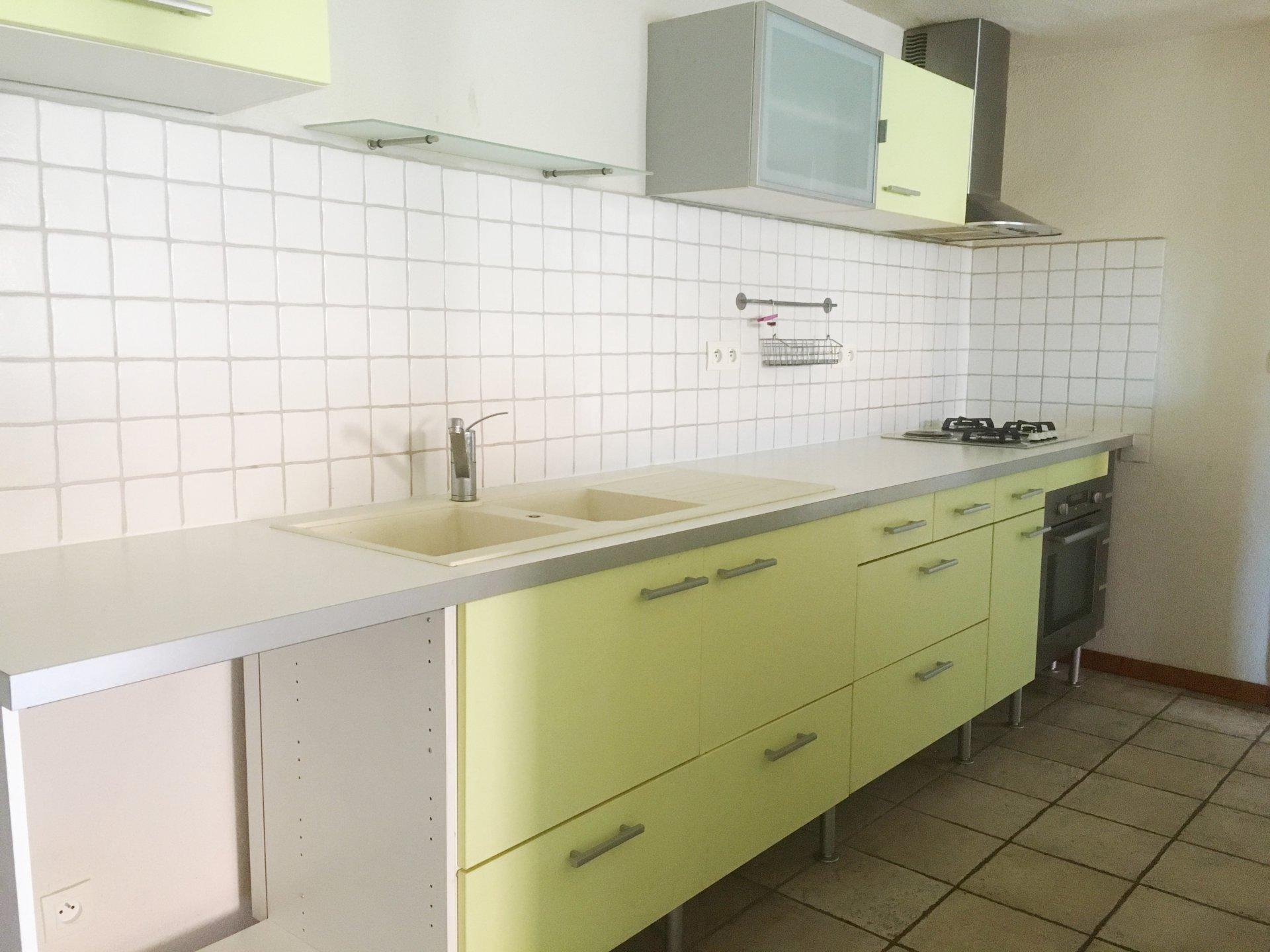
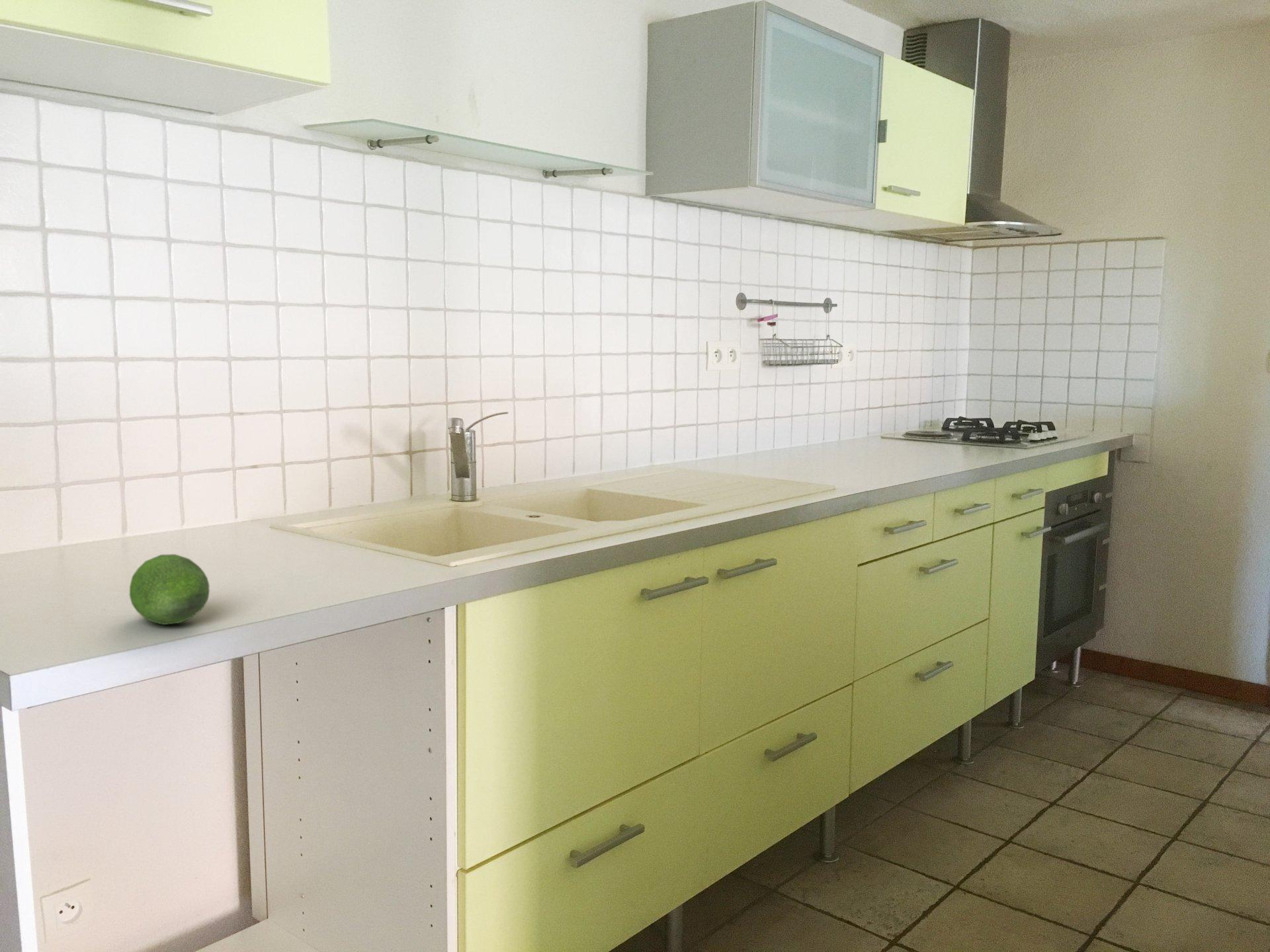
+ fruit (167, 587)
